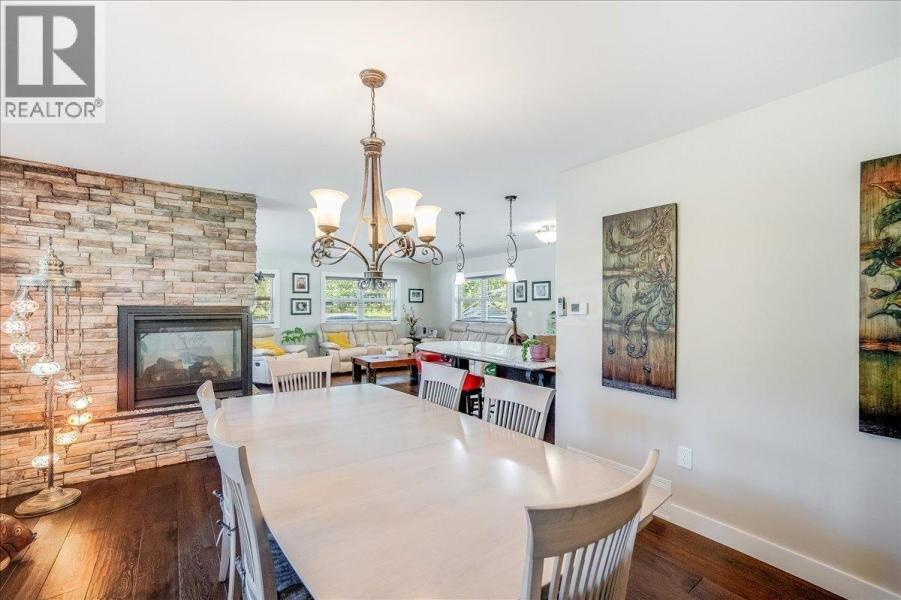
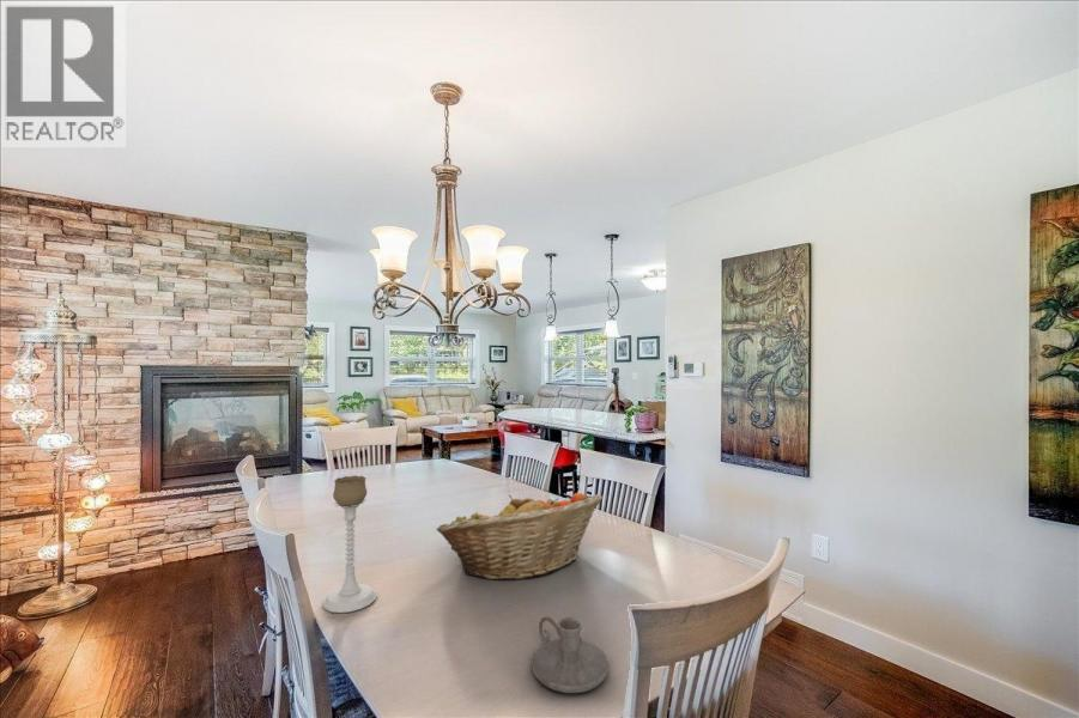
+ candle holder (350, 538)
+ candle holder (564, 644)
+ fruit basket (522, 525)
